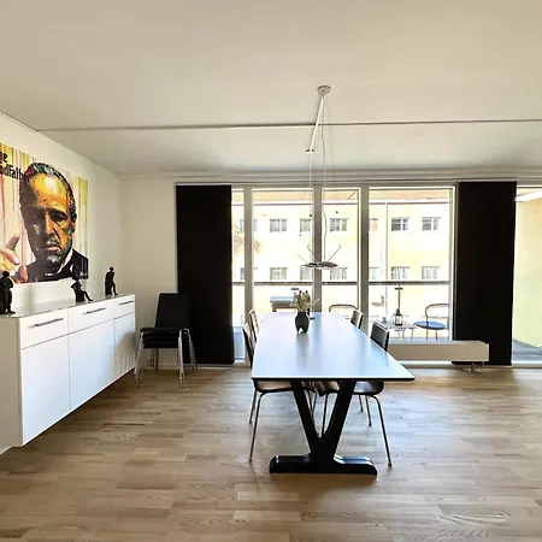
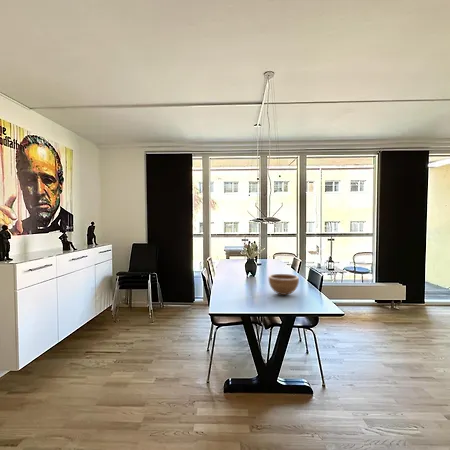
+ bowl (283, 285)
